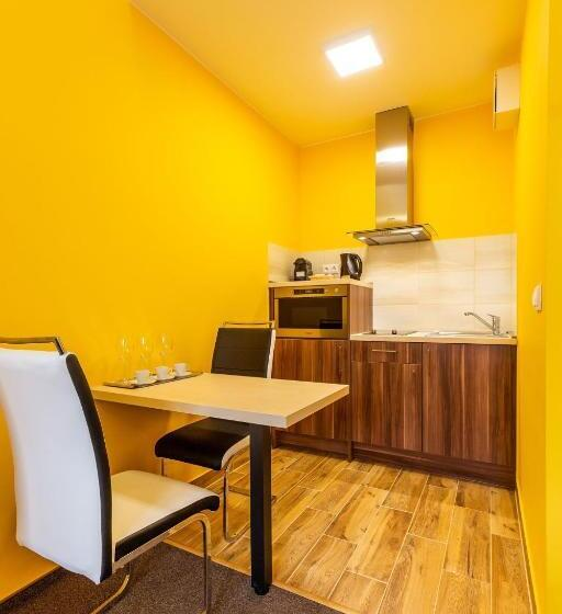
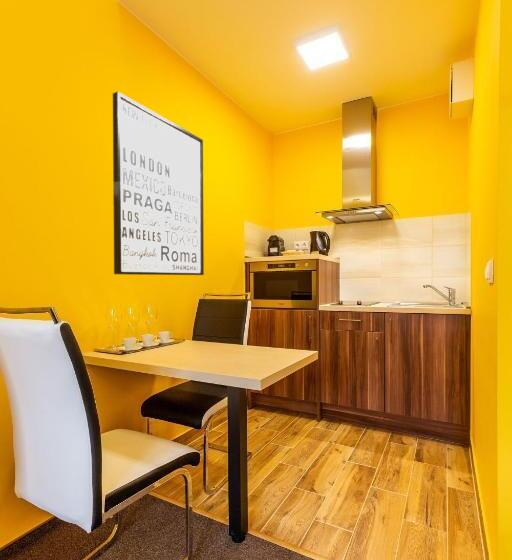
+ wall art (164, 197)
